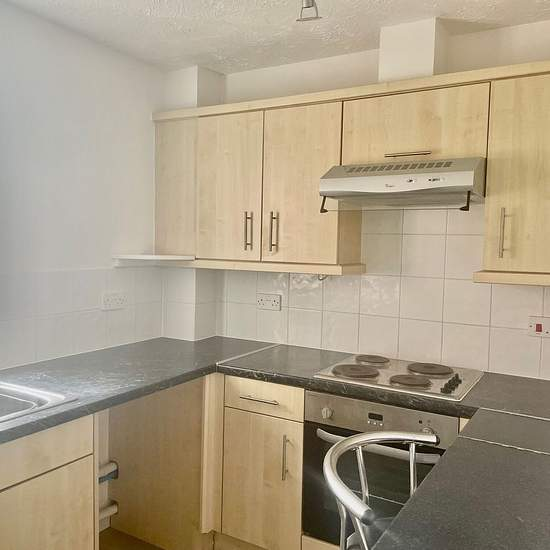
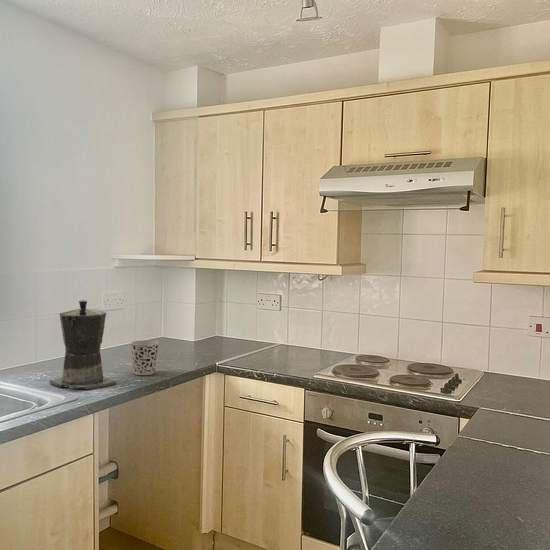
+ coffee maker (82, 341)
+ cup (144, 357)
